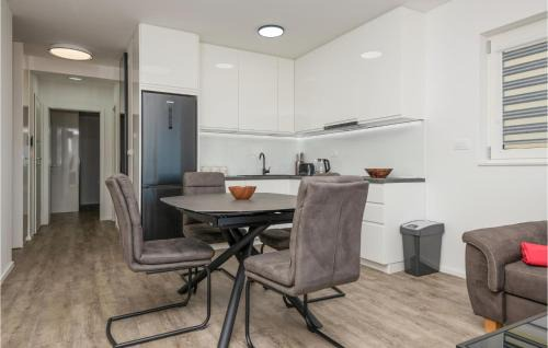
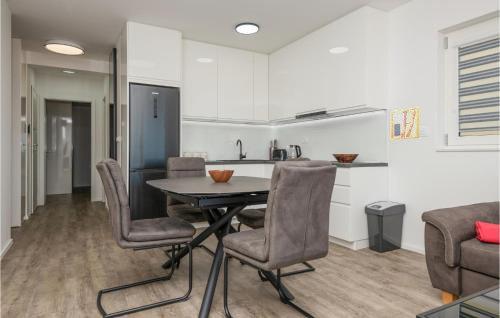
+ wall art (404, 124)
